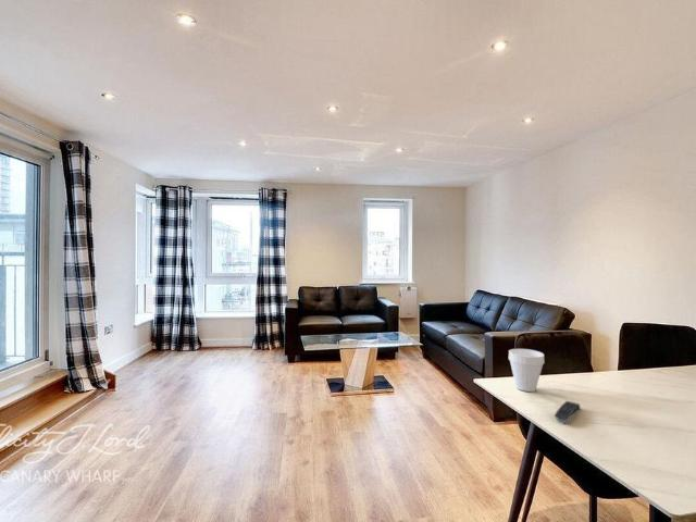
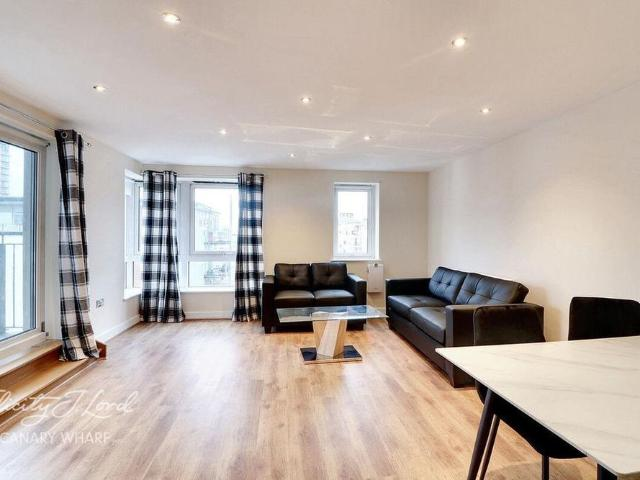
- cup (525, 370)
- remote control (567, 411)
